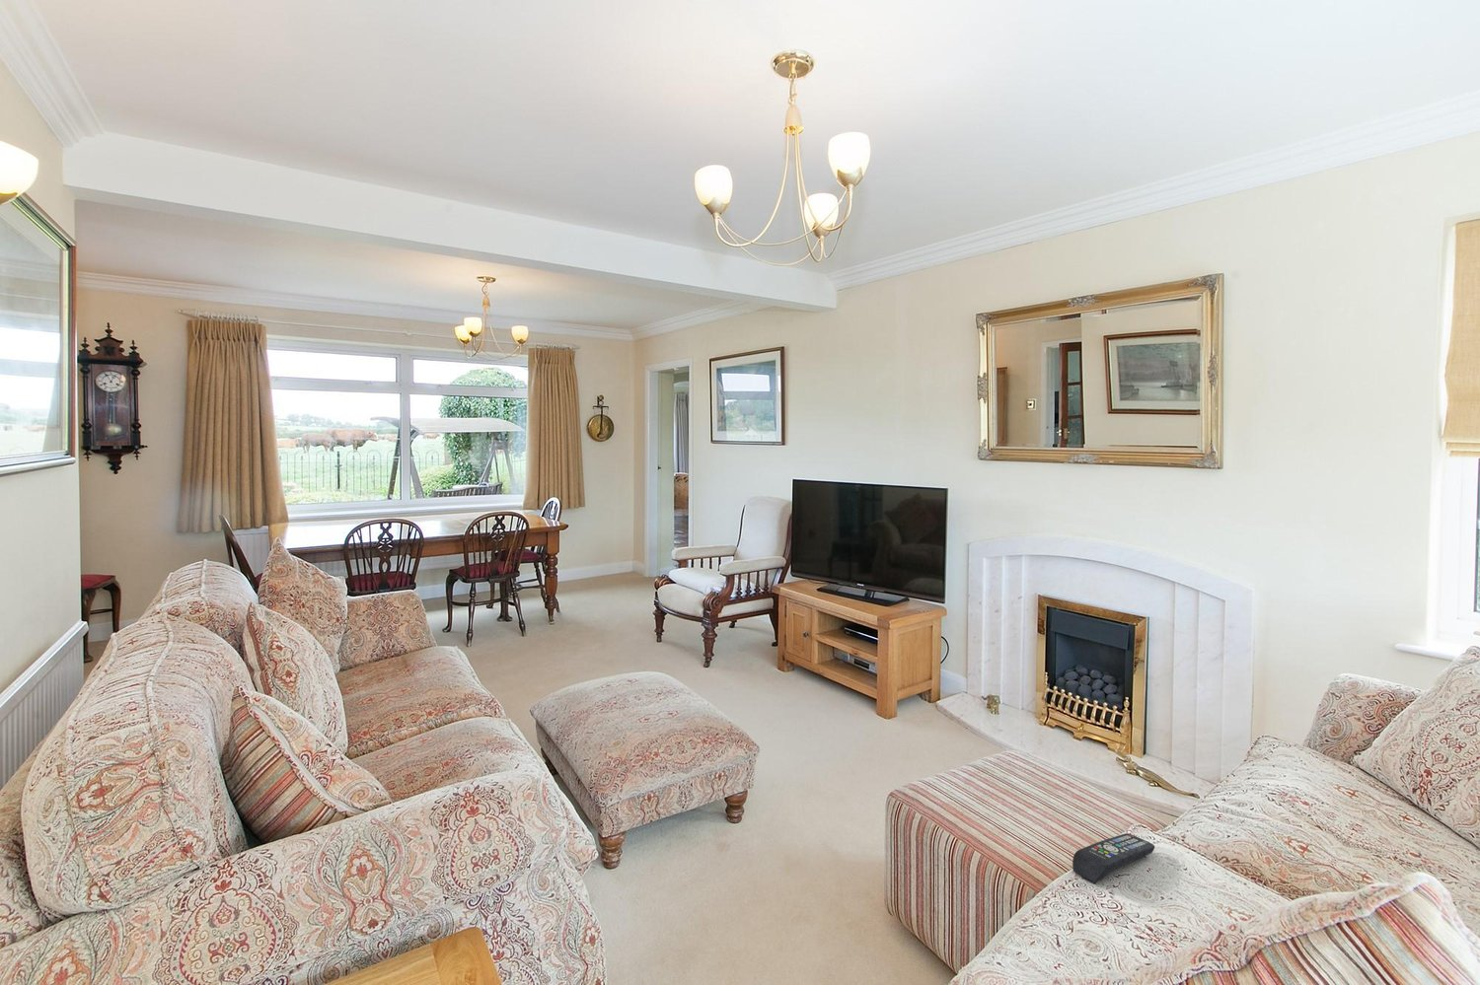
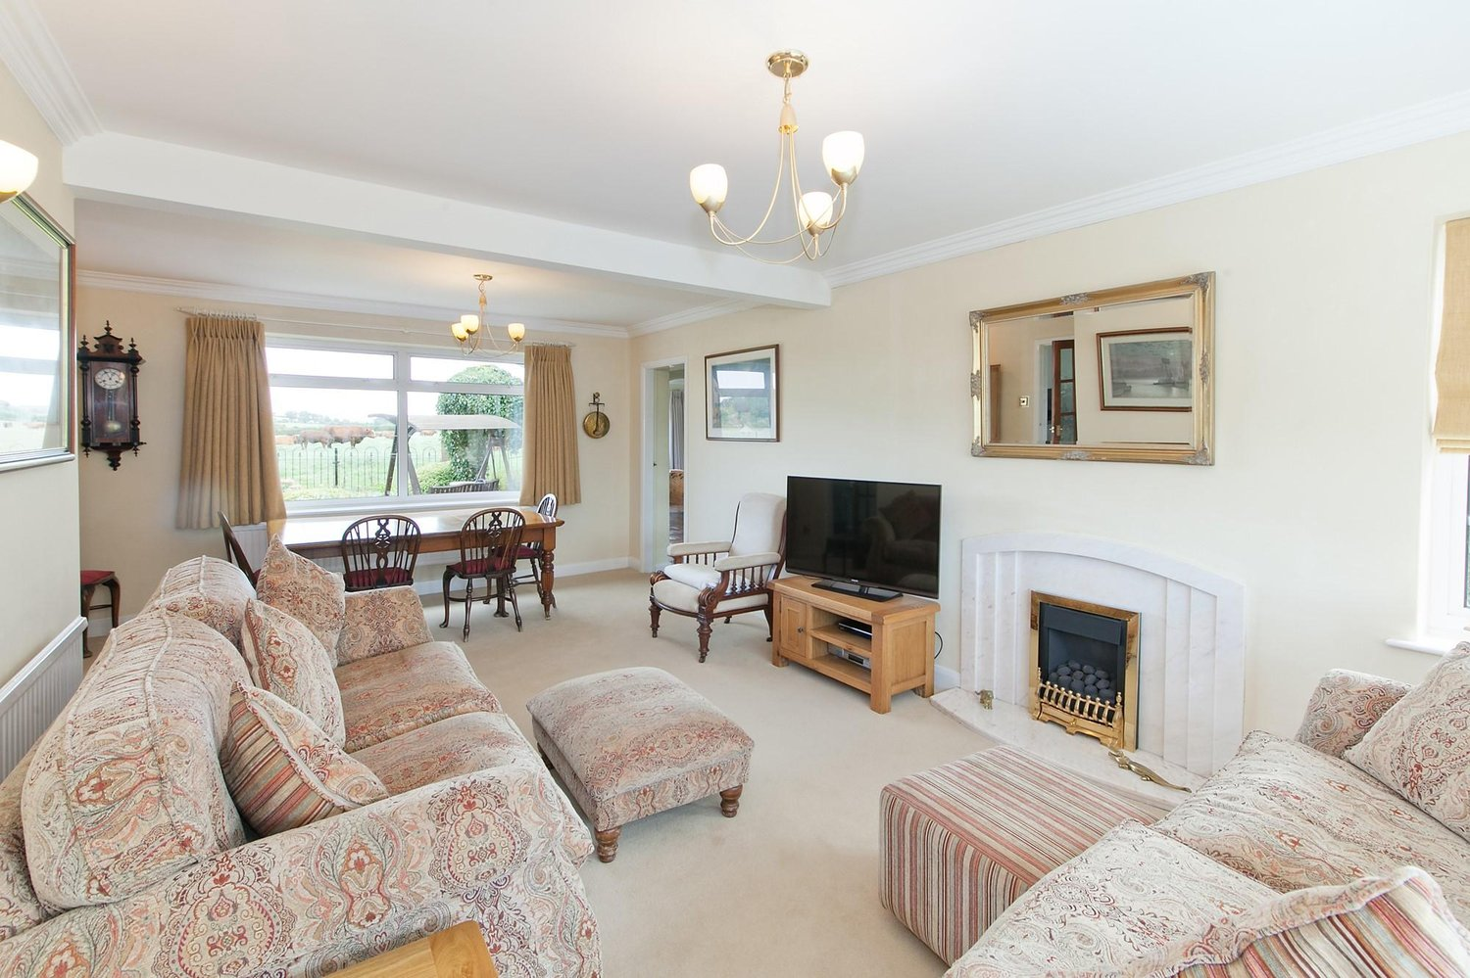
- remote control (1113, 853)
